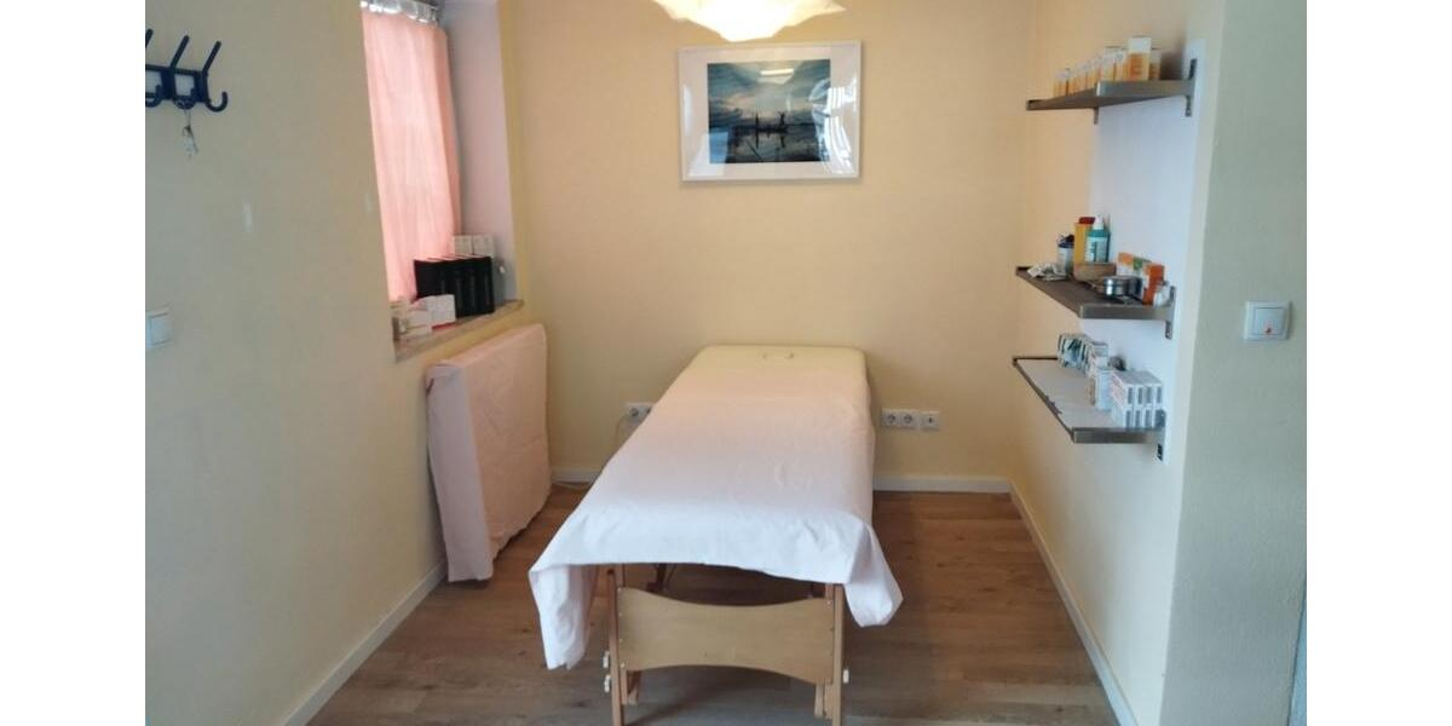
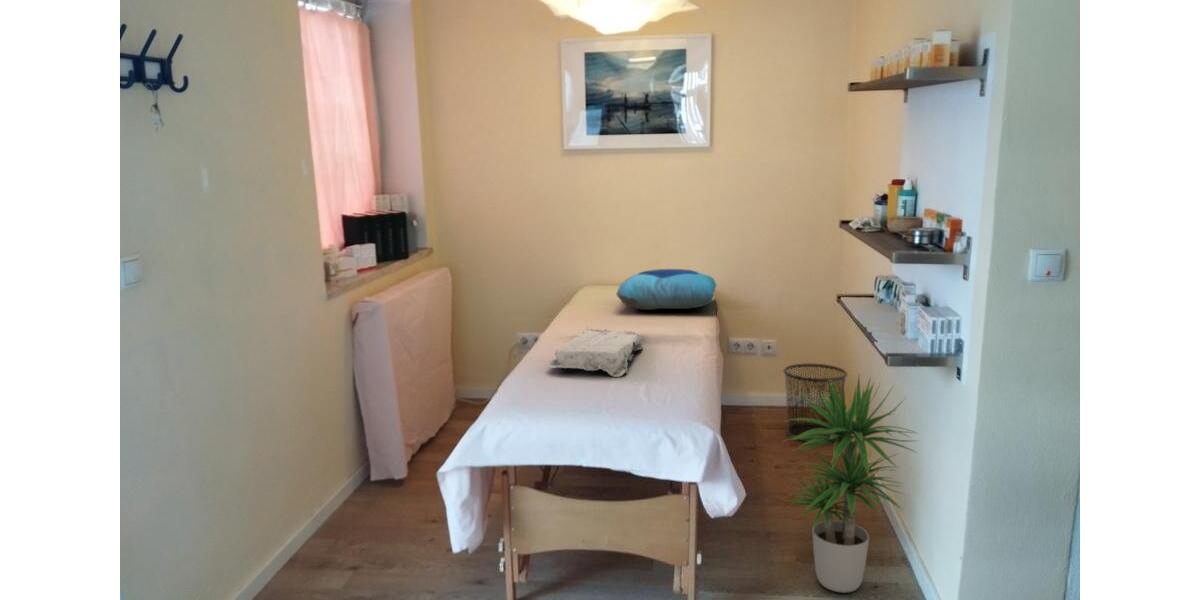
+ cushion (667, 288)
+ potted plant (850, 484)
+ waste bin (813, 402)
+ stone plaque (600, 347)
